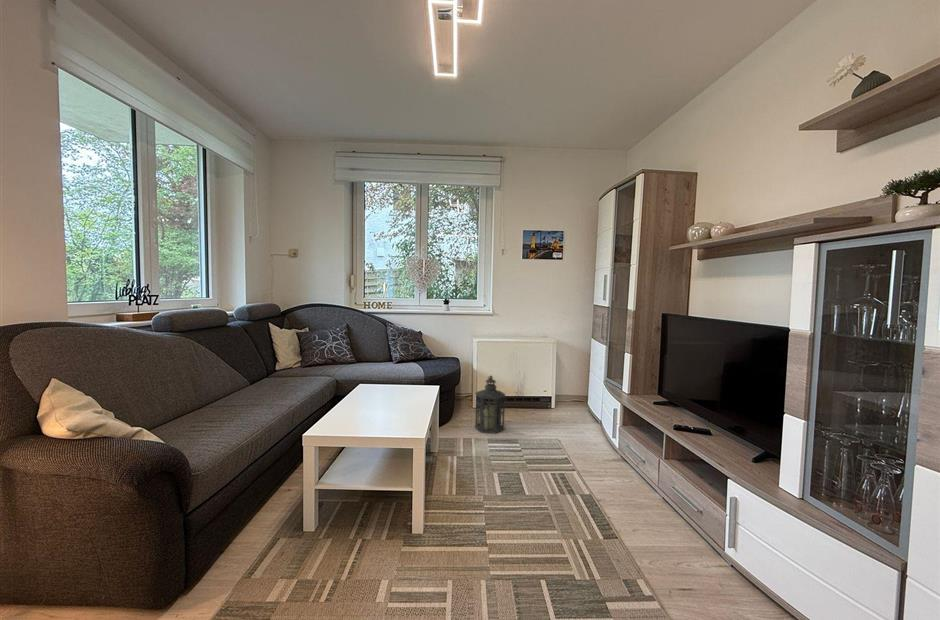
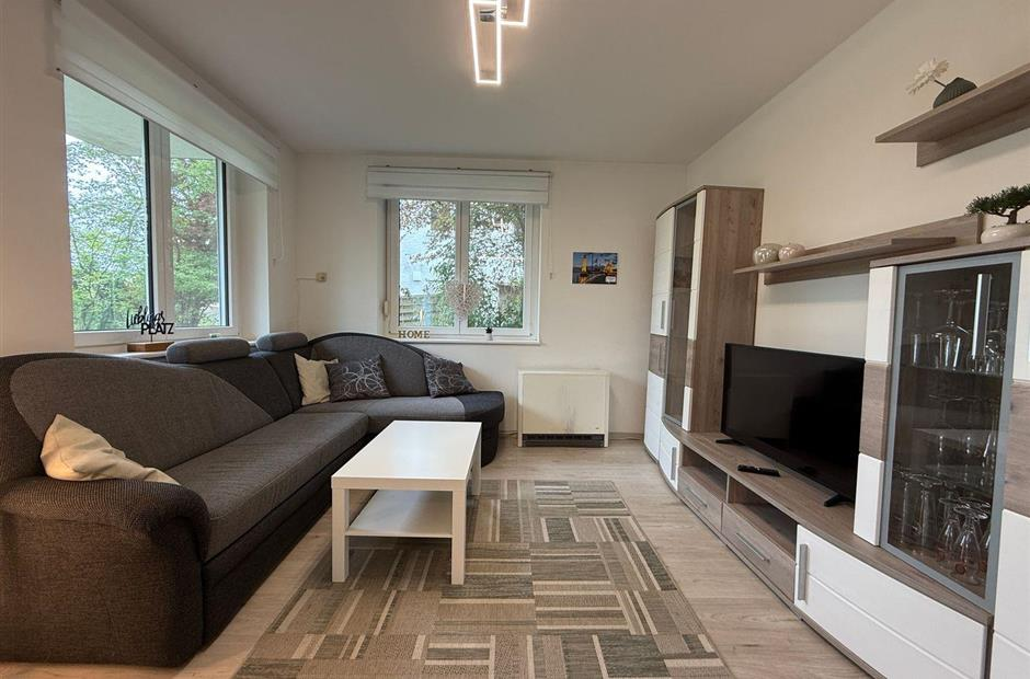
- lantern (489, 401)
